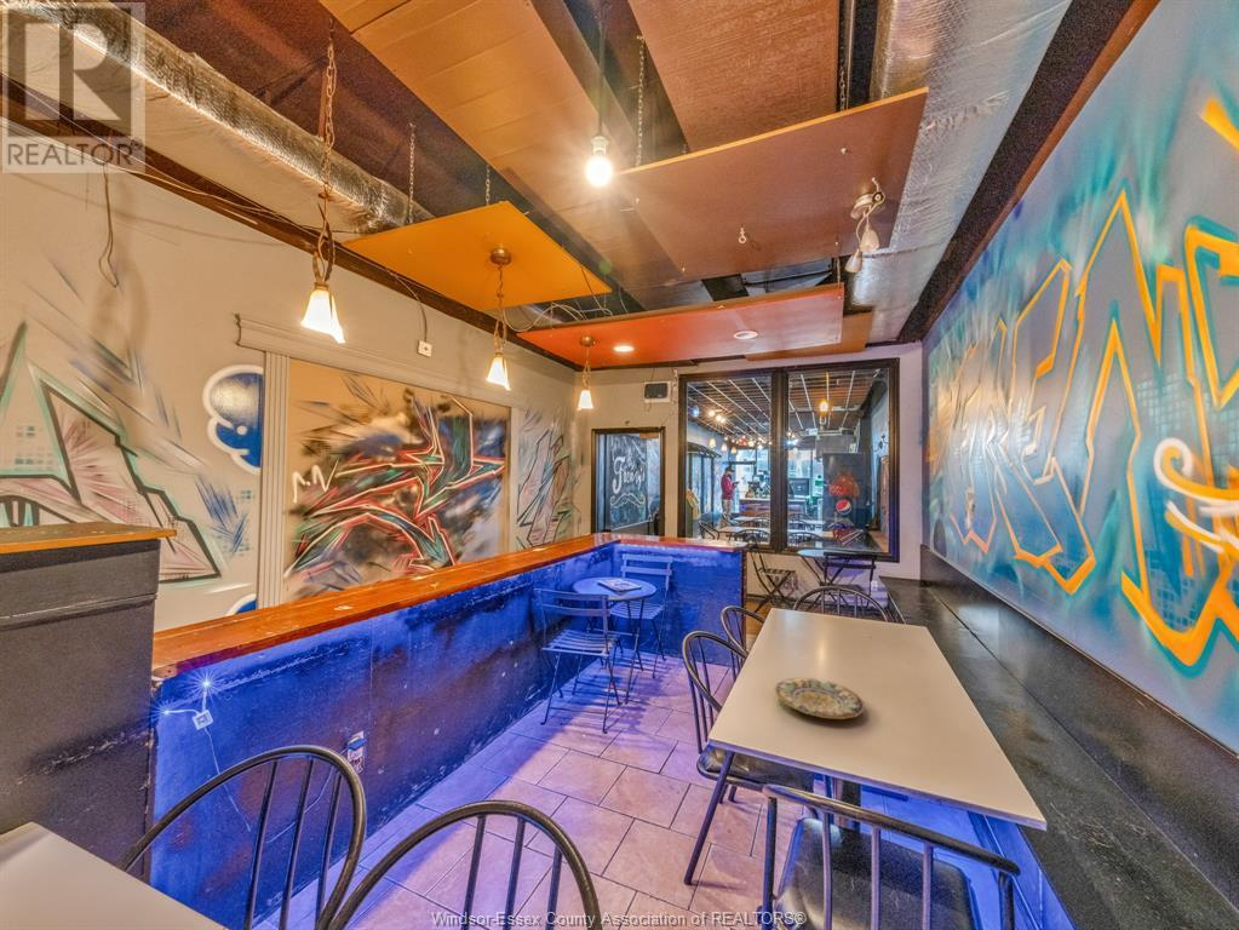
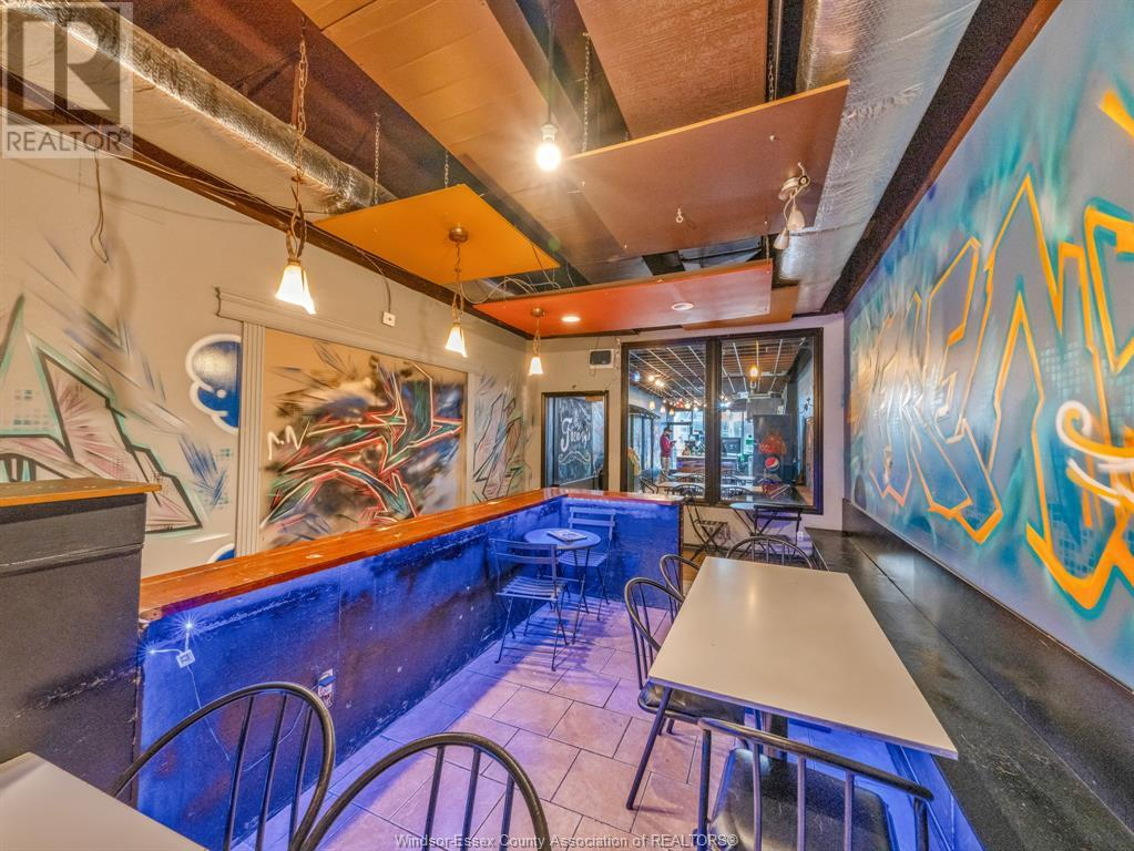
- plate (818, 700)
